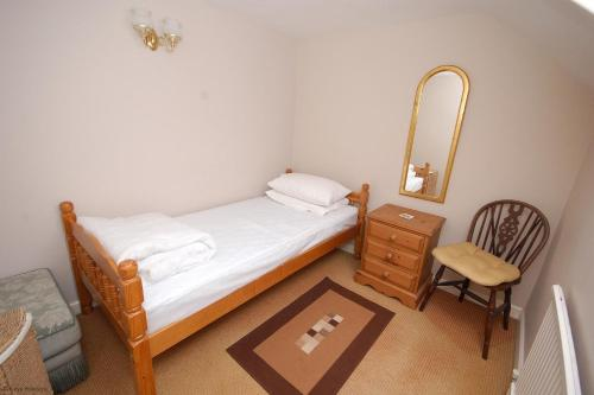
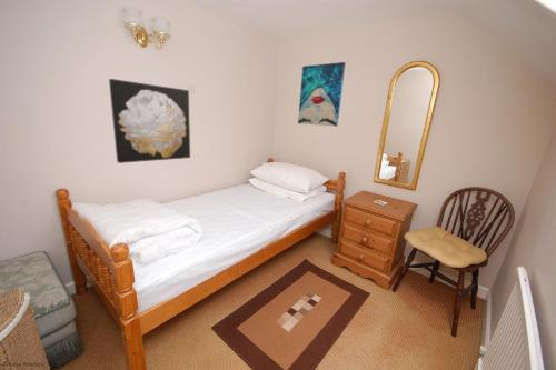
+ wall art (155, 123)
+ wall art (319, 96)
